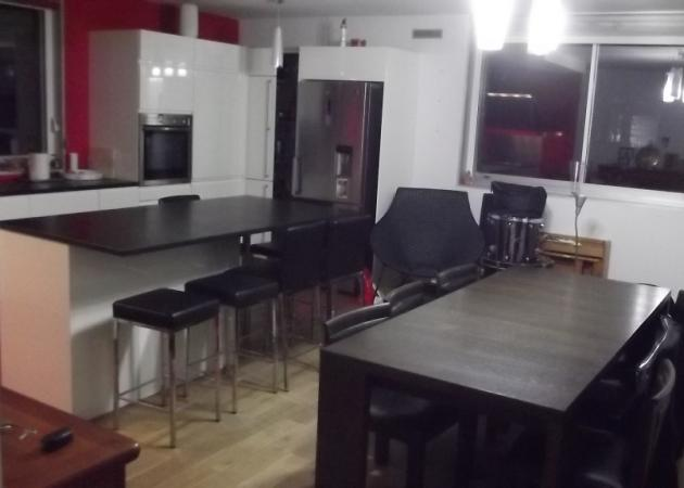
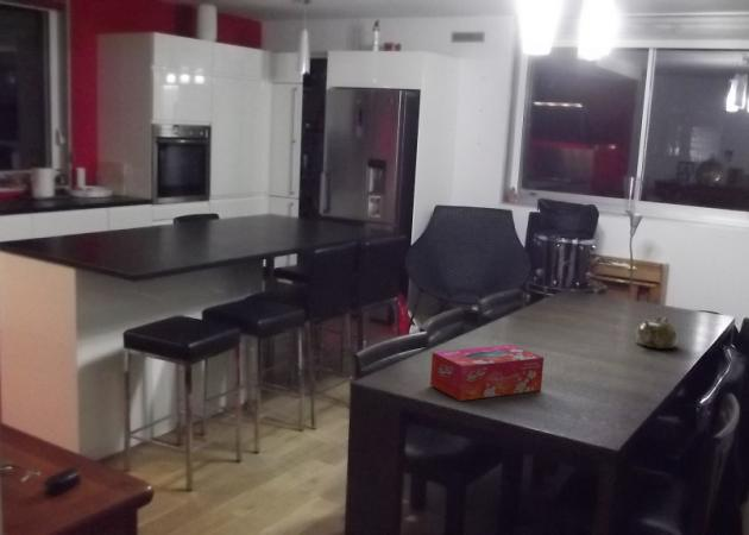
+ teapot (655, 331)
+ tissue box (486, 371)
